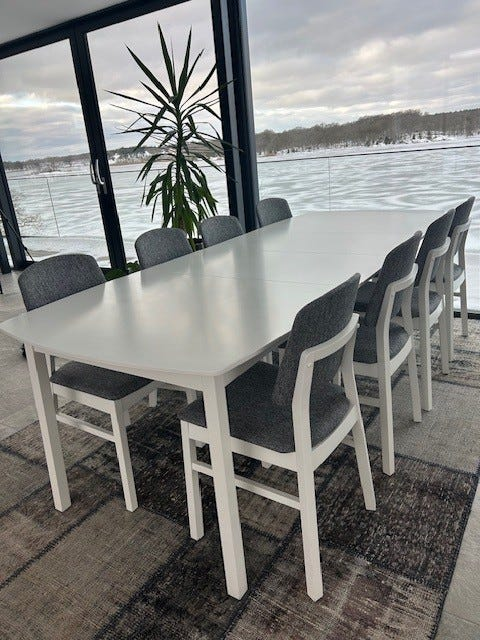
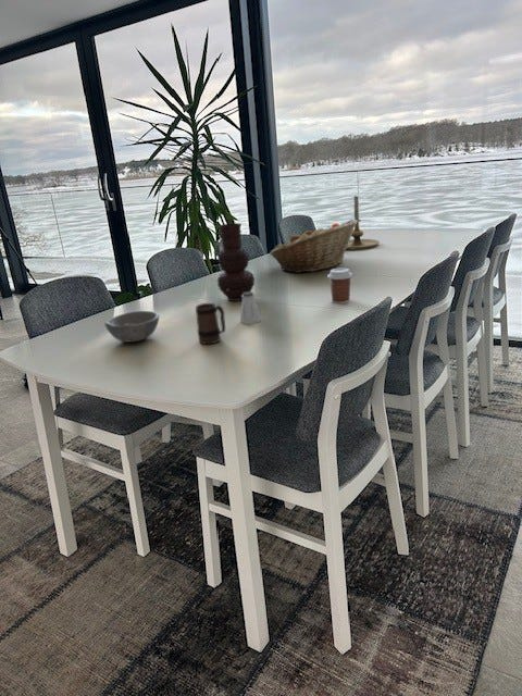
+ vase (233, 262)
+ candle holder (357, 221)
+ saltshaker (249, 307)
+ mug (211, 323)
+ fruit basket (314, 244)
+ bowl (133, 327)
+ coffee cup (339, 285)
